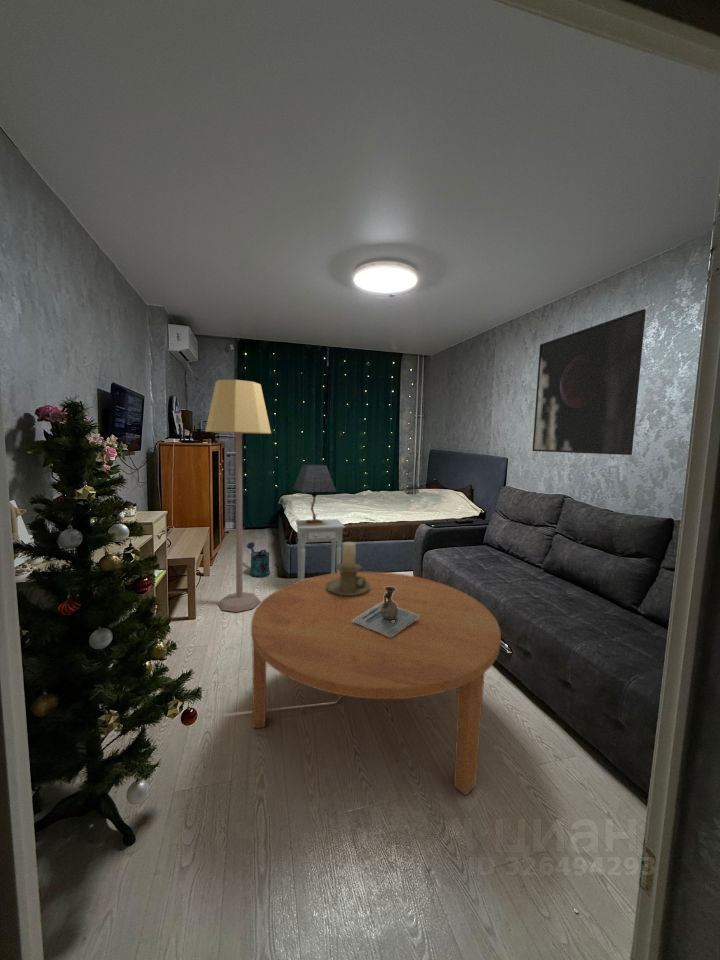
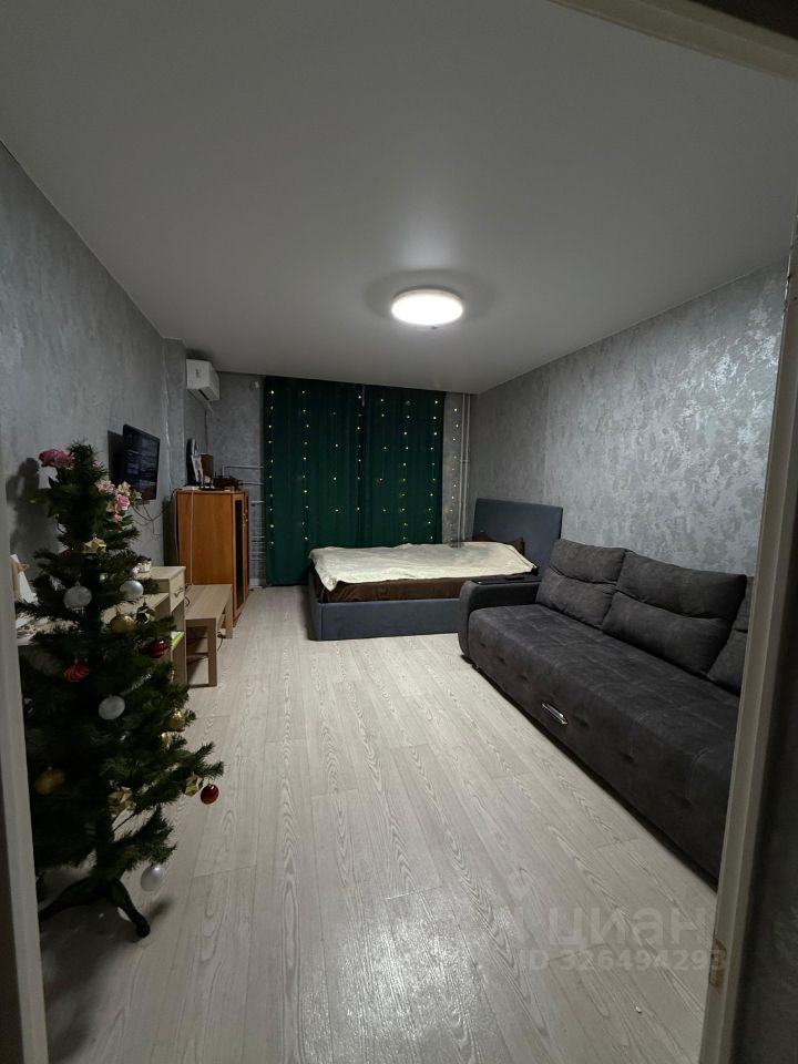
- candle holder (348, 565)
- lamp (239, 496)
- watering can (257, 559)
- coffee table (373, 661)
- decorative vase (386, 604)
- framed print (579, 392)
- table lamp (314, 494)
- nightstand (331, 554)
